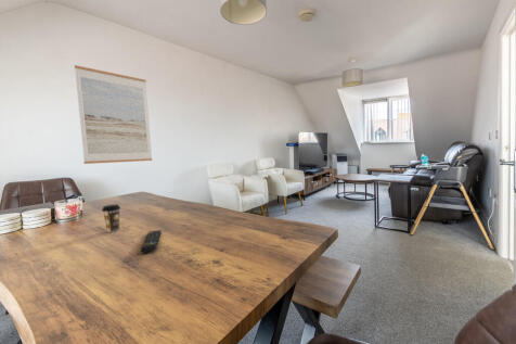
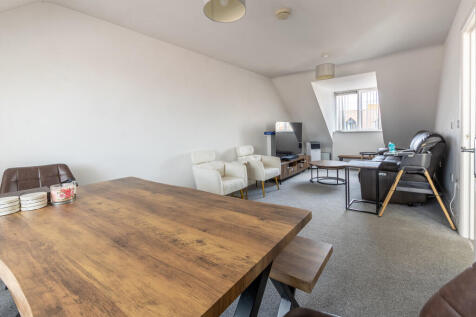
- remote control (152, 240)
- wall art (117, 118)
- coffee cup (112, 218)
